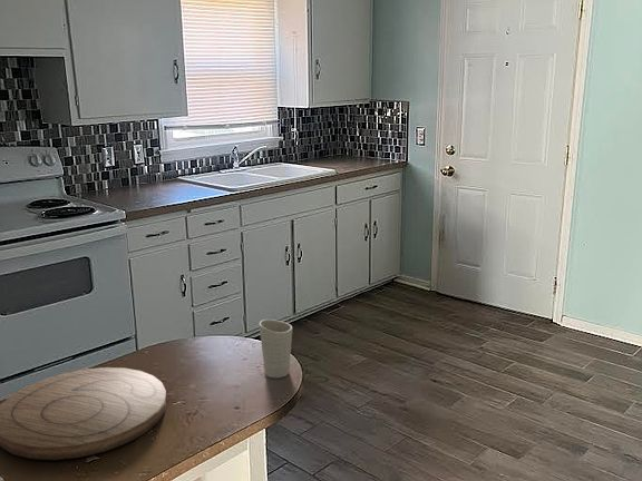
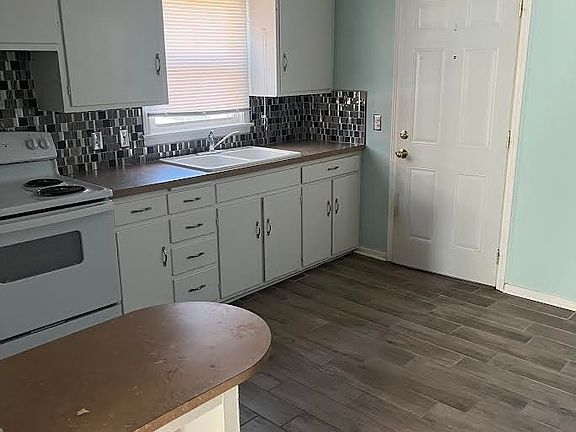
- cup (275, 347)
- cutting board (82, 408)
